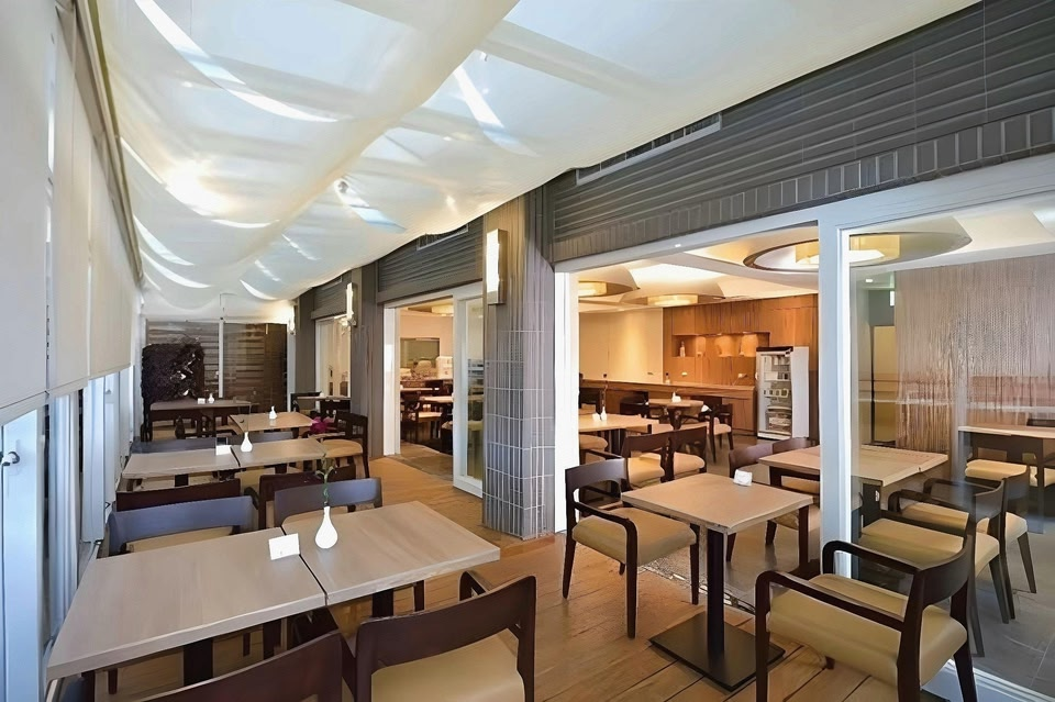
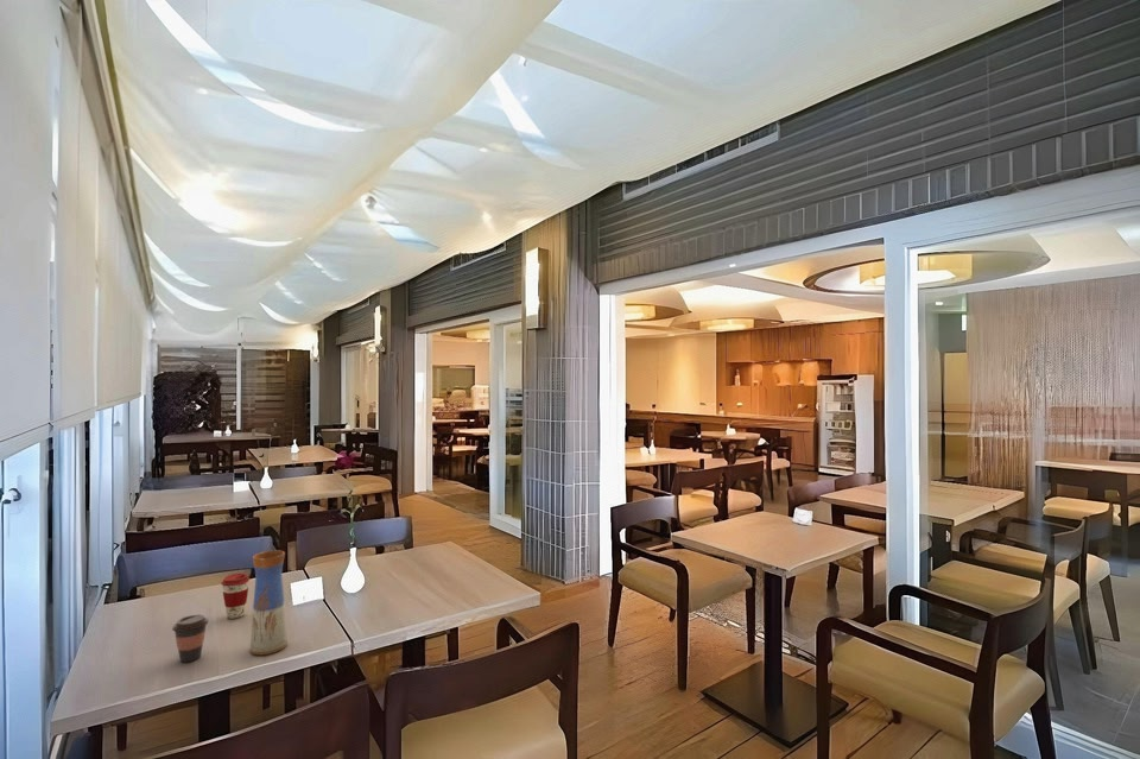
+ coffee cup (190, 638)
+ vase (268, 601)
+ coffee cup (235, 595)
